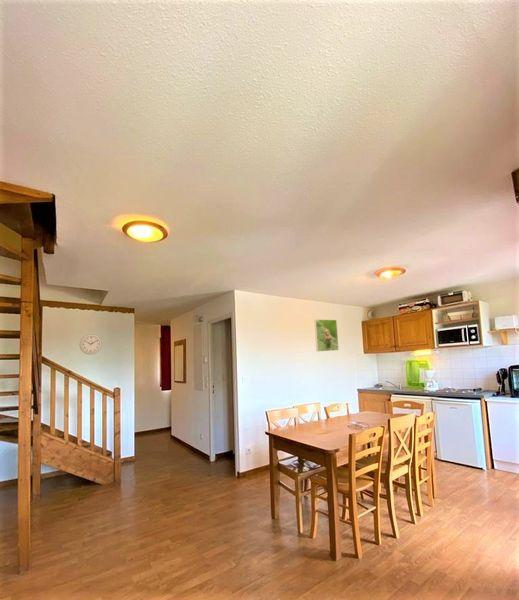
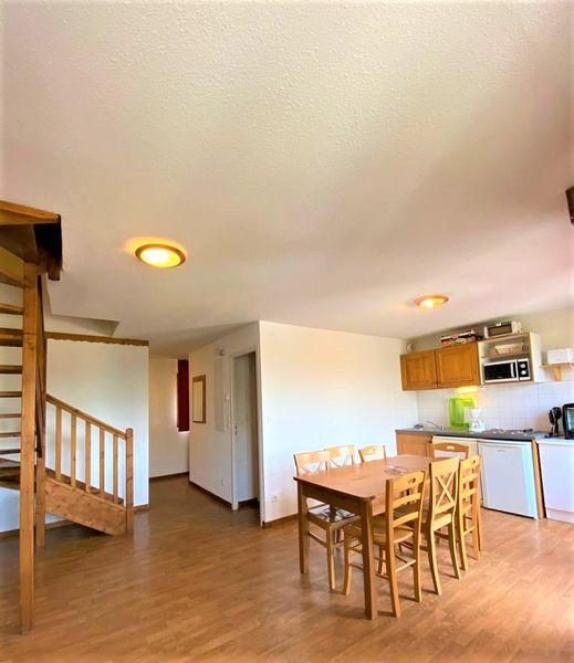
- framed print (326, 335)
- wall clock (90, 344)
